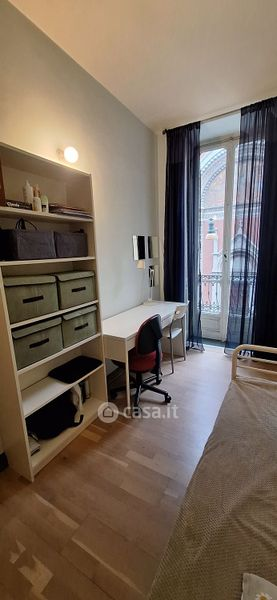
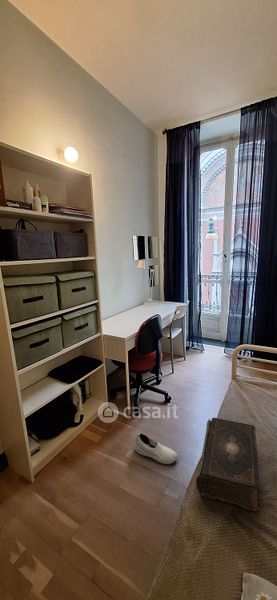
+ shoe (155, 446)
+ book (228, 456)
